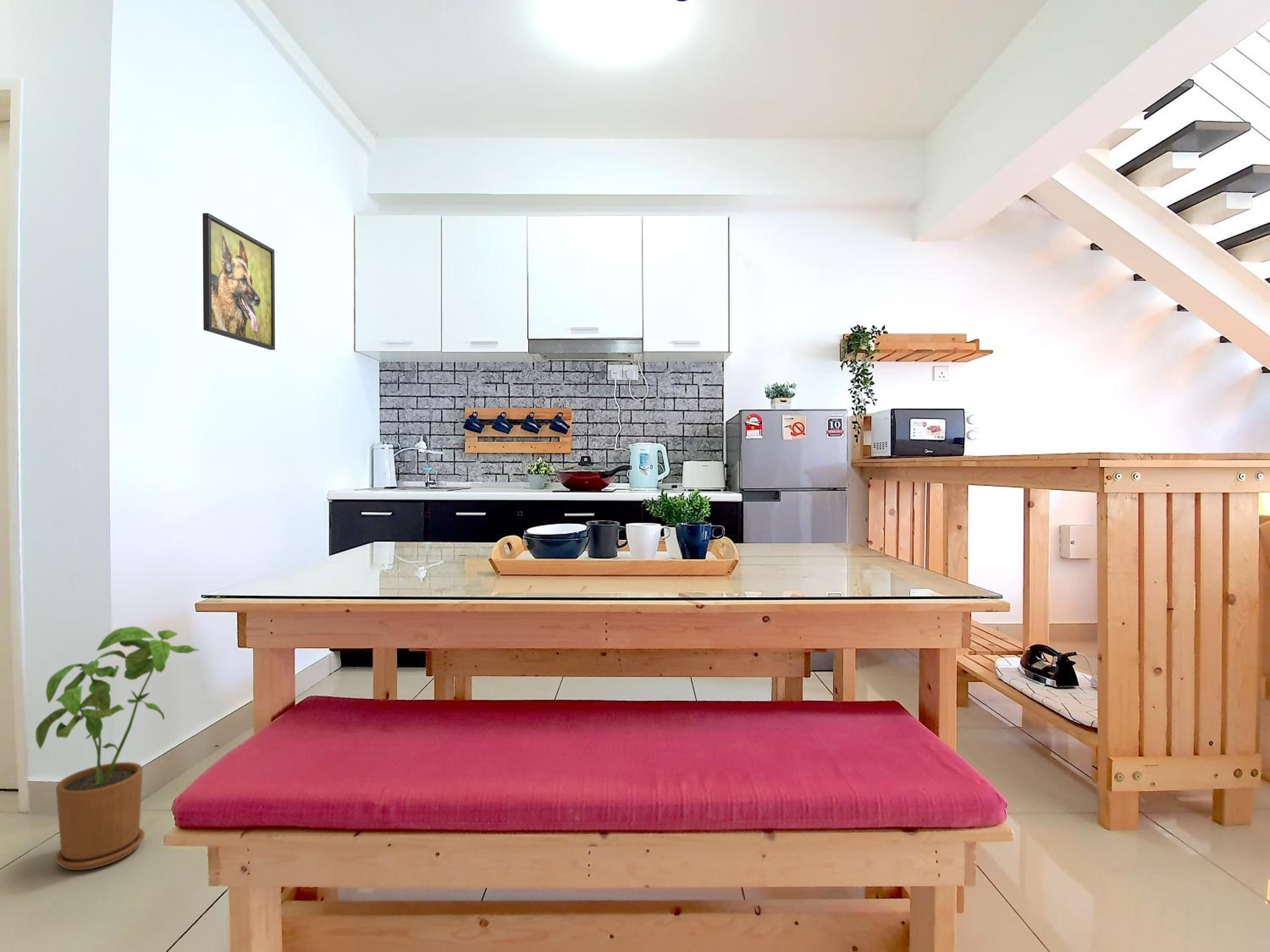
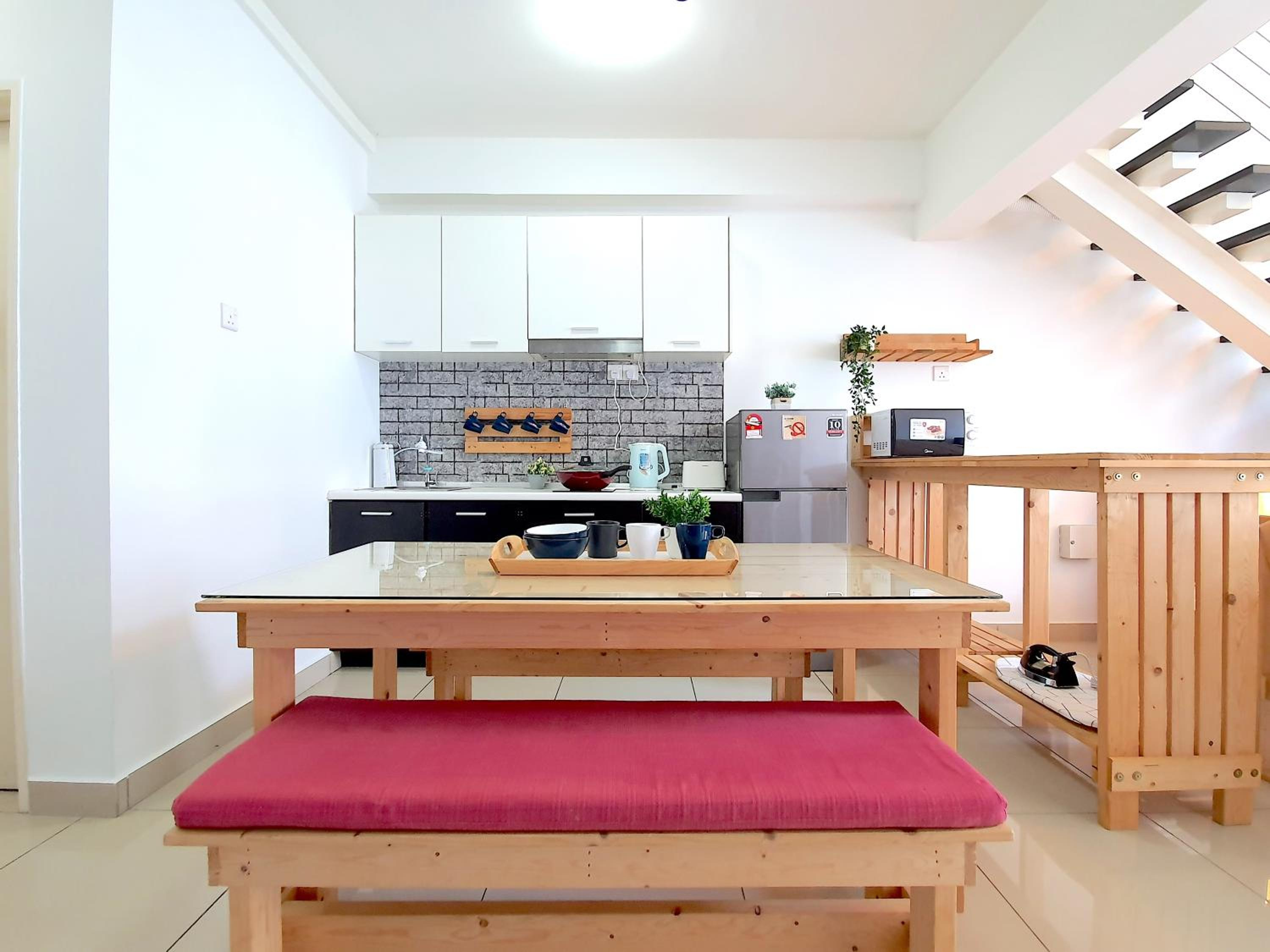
- house plant (101, 743)
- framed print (242, 287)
